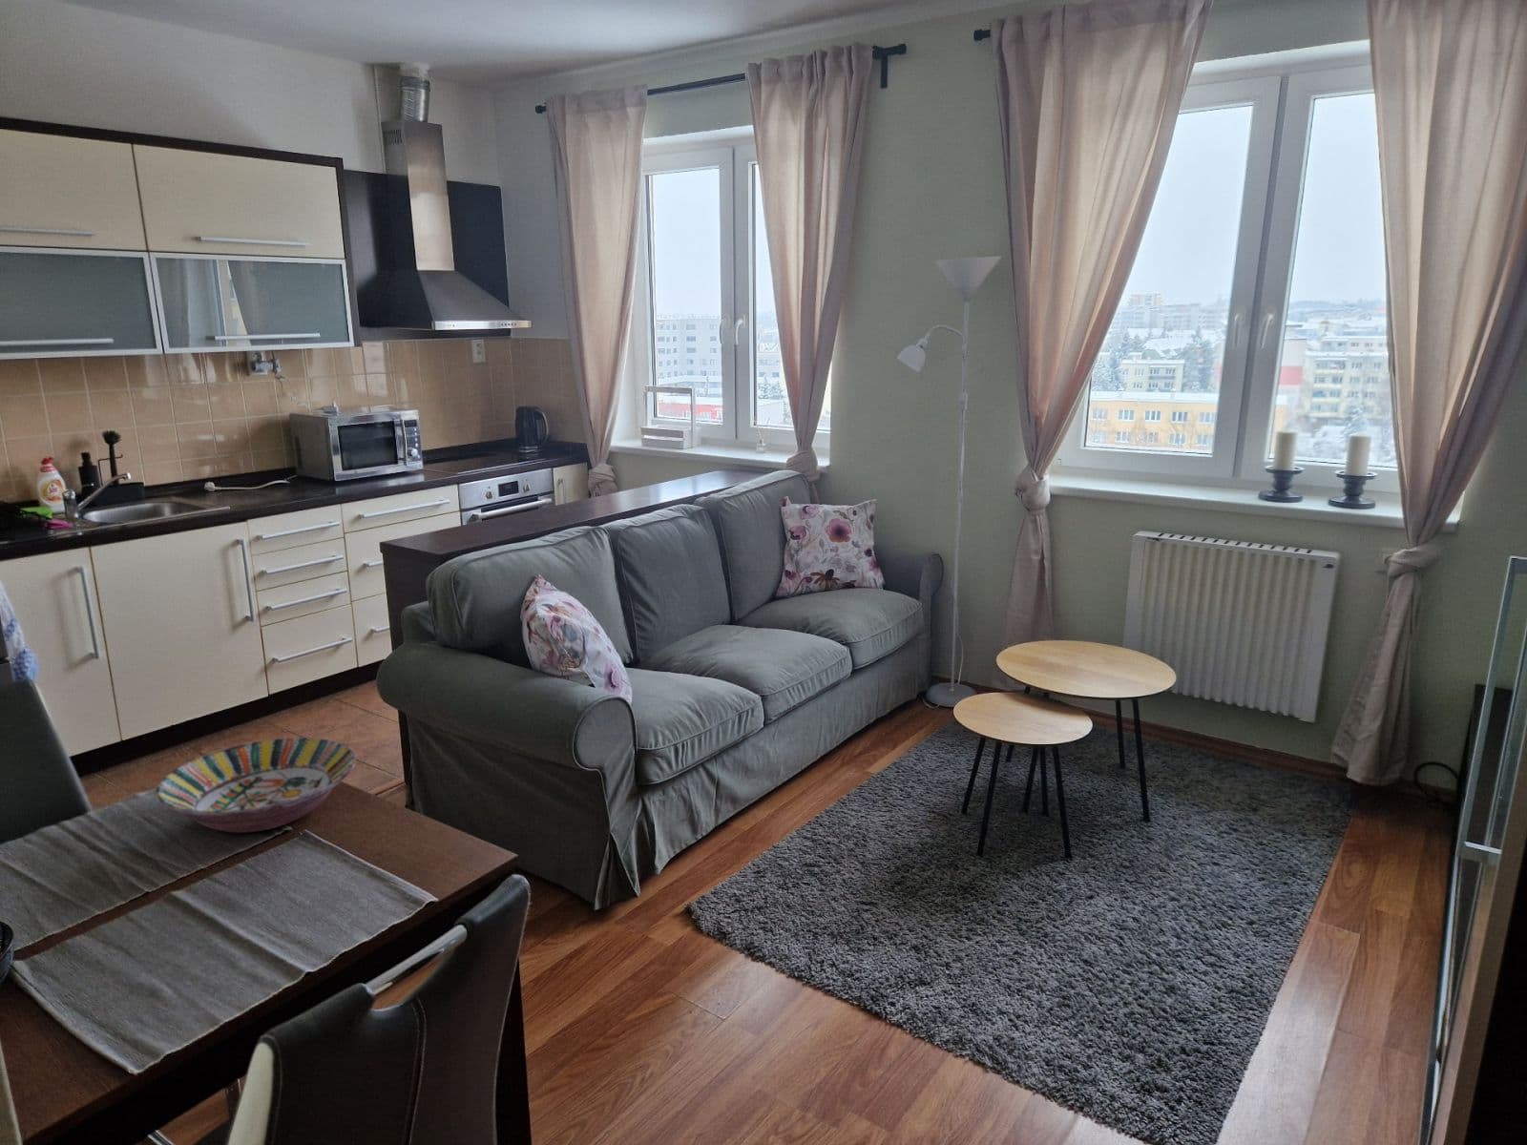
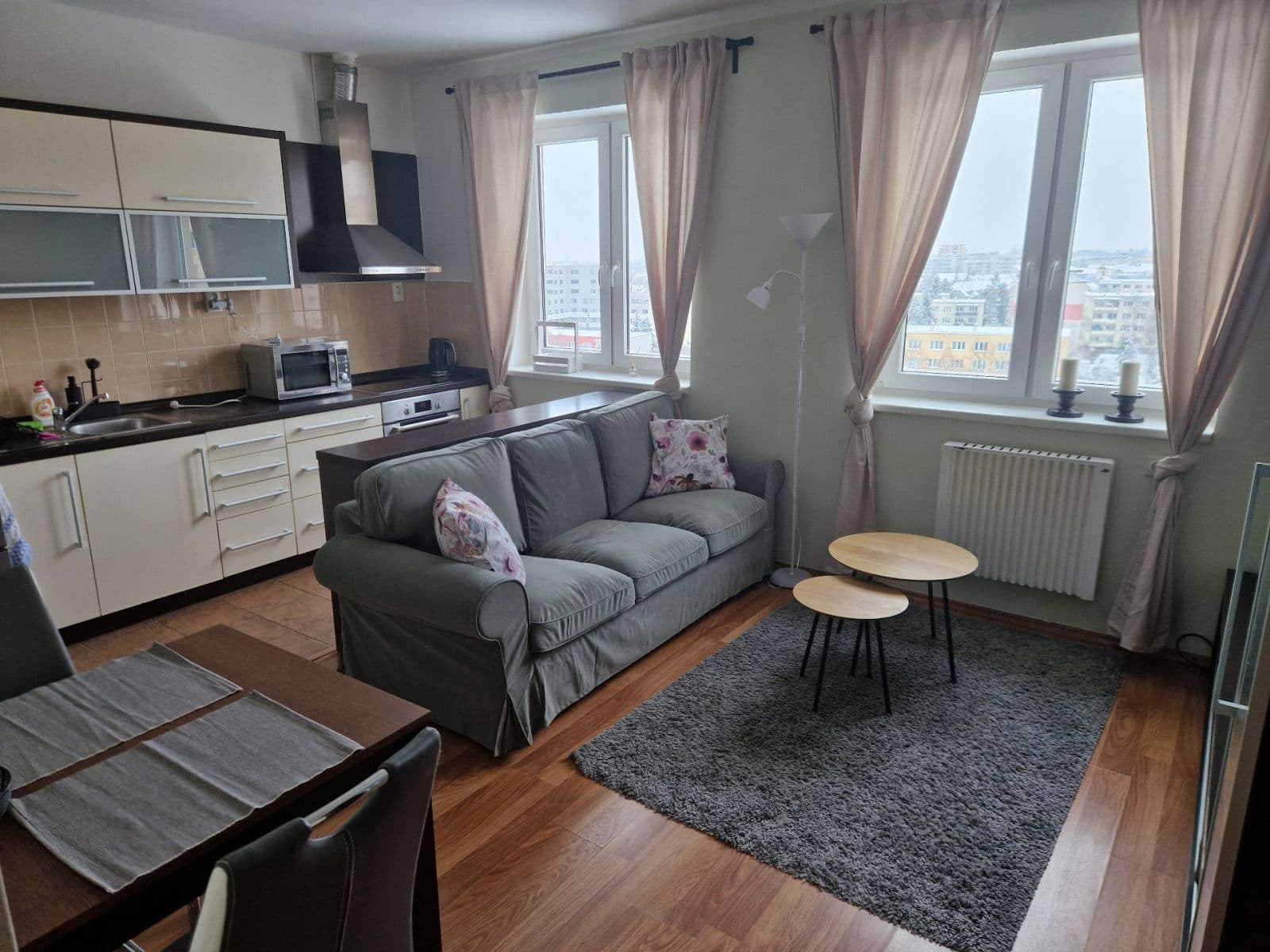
- serving bowl (261, 791)
